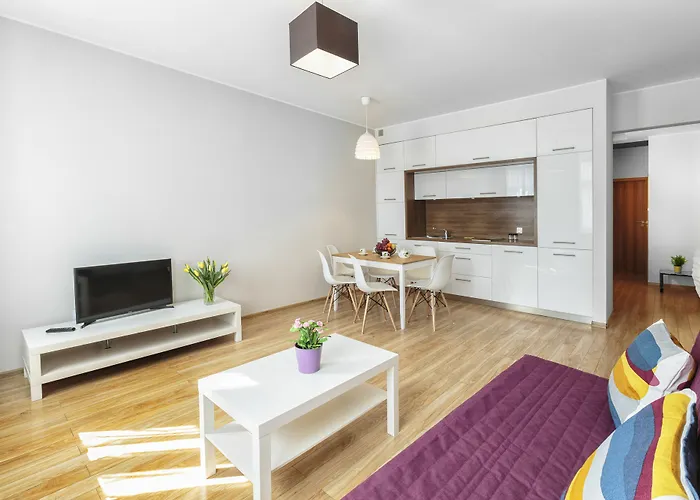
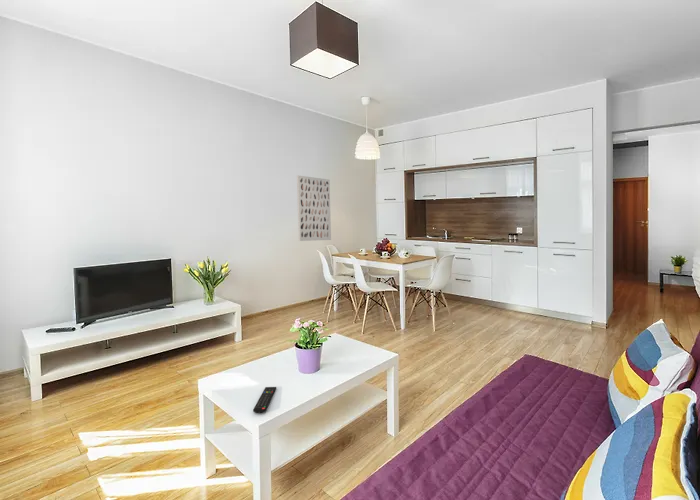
+ wall art (314, 209)
+ remote control (265, 399)
